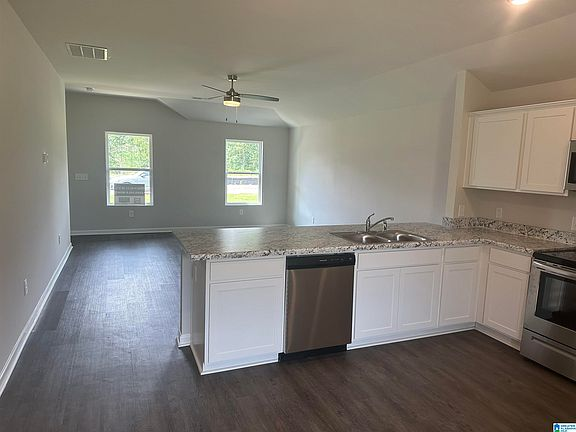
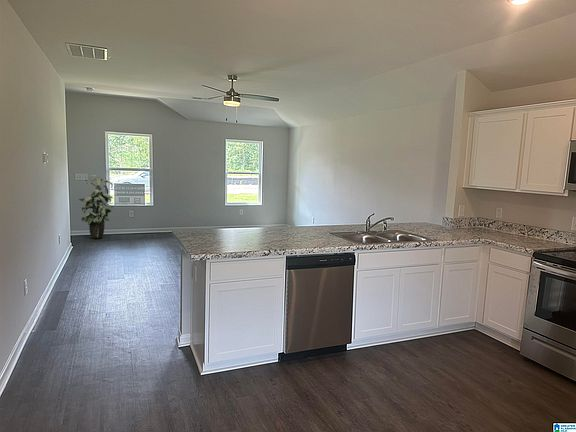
+ indoor plant (95, 206)
